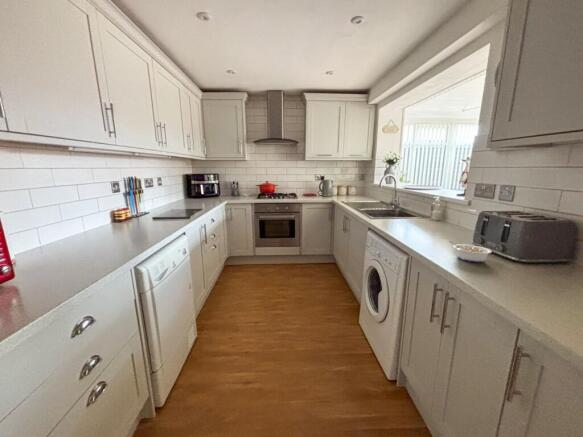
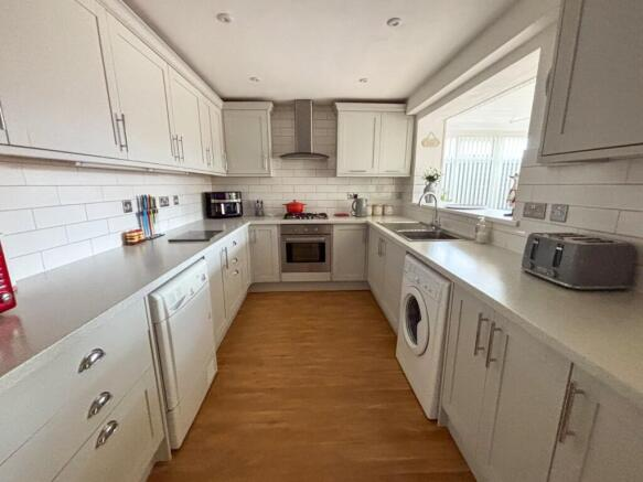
- legume (469, 252)
